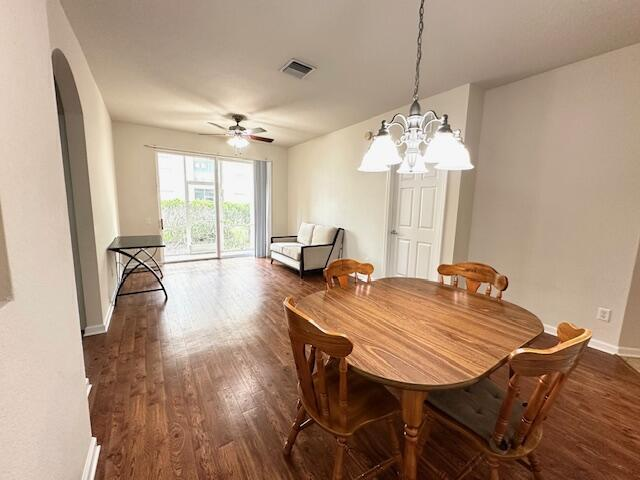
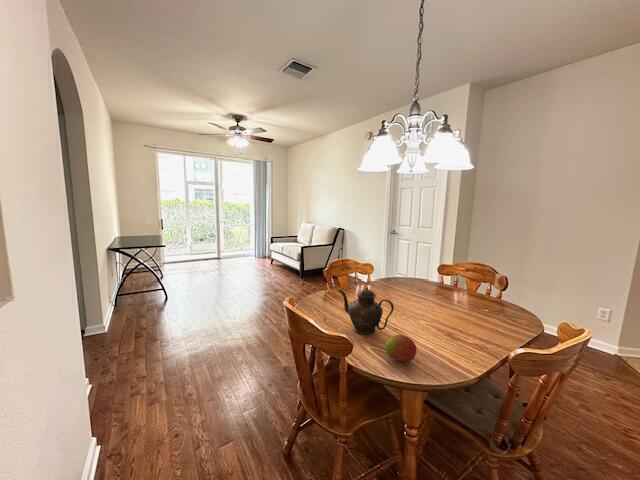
+ teapot (363, 307)
+ fruit (401, 348)
